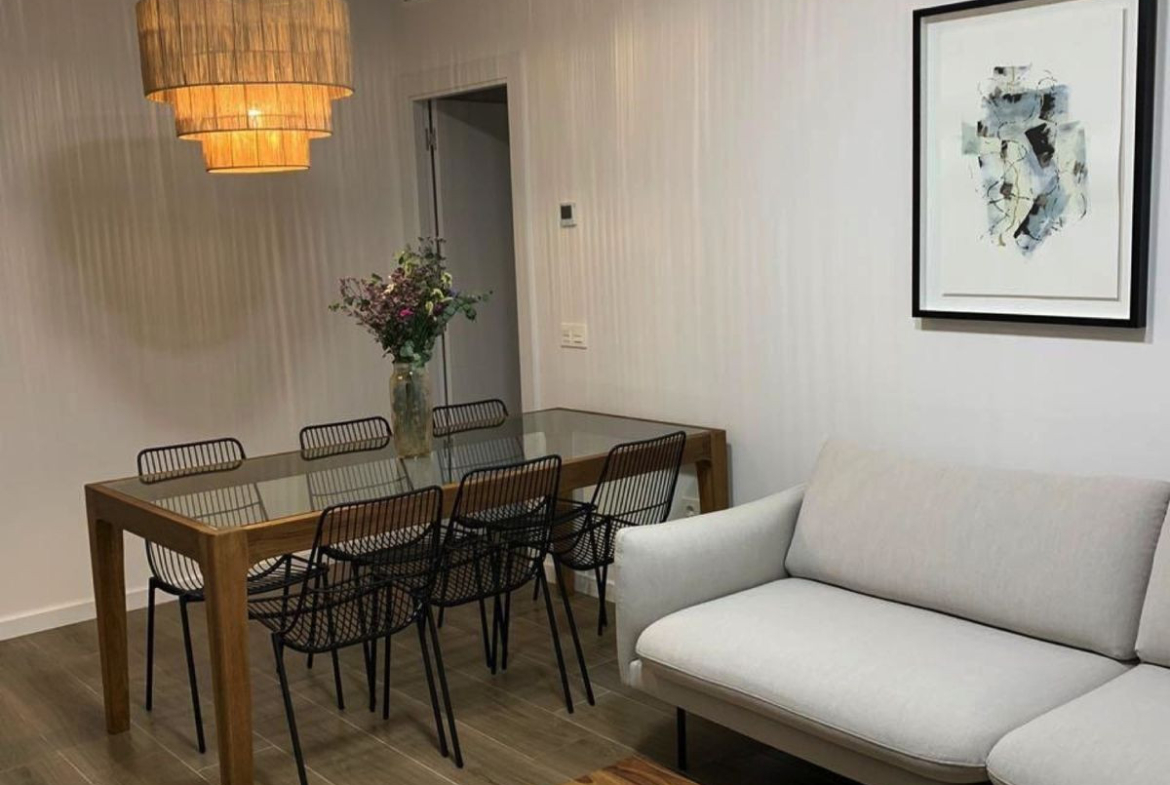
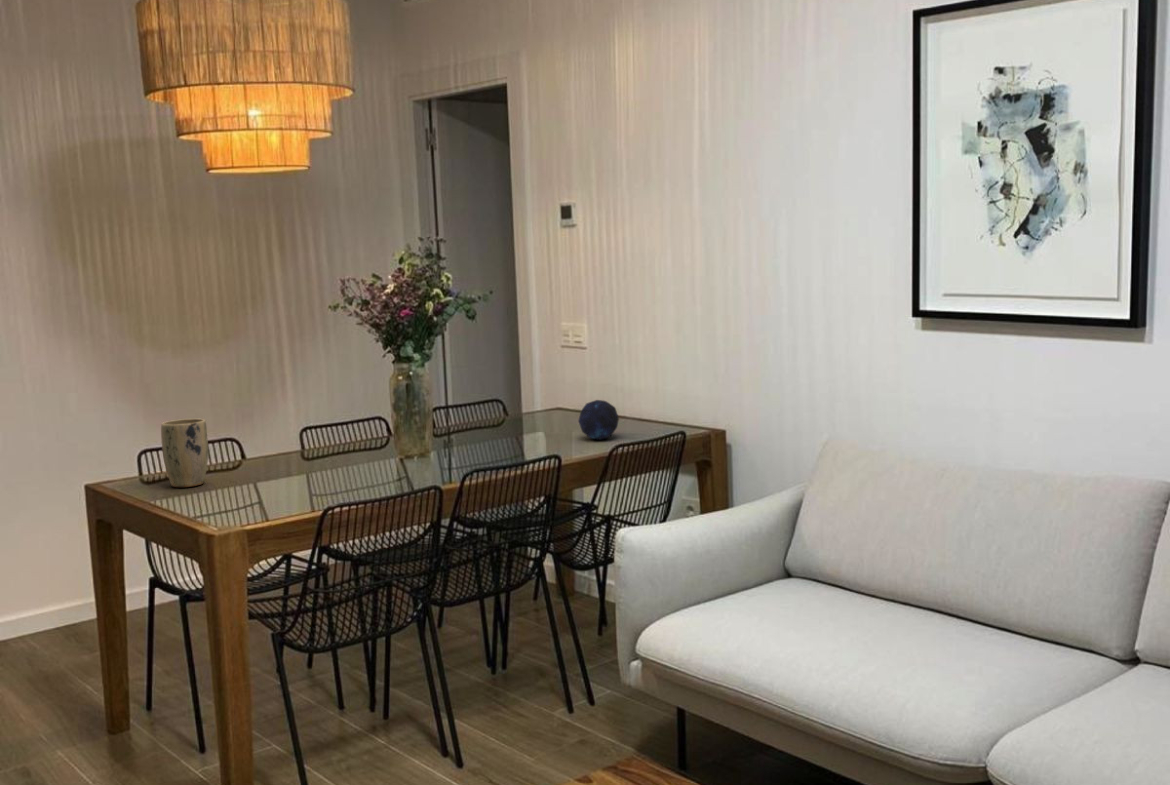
+ plant pot (185, 453)
+ decorative orb (598, 419)
